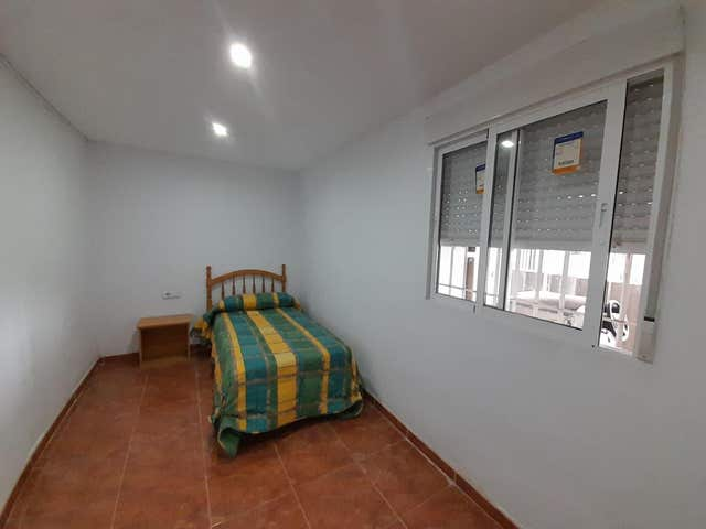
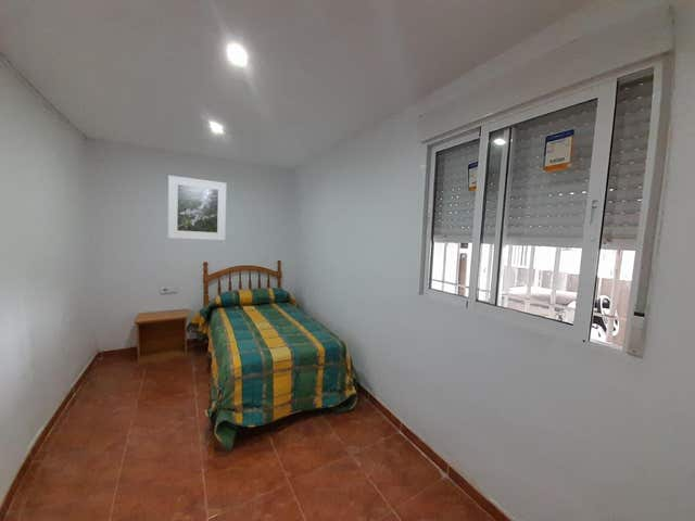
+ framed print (198, 209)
